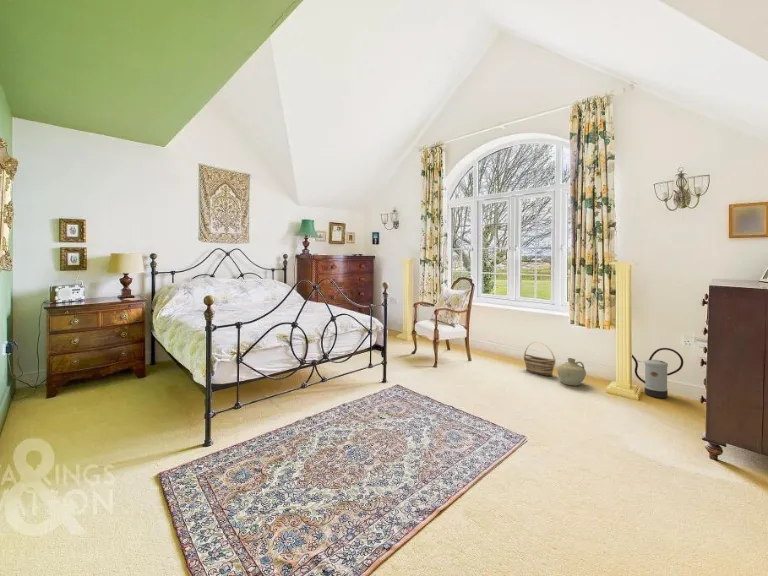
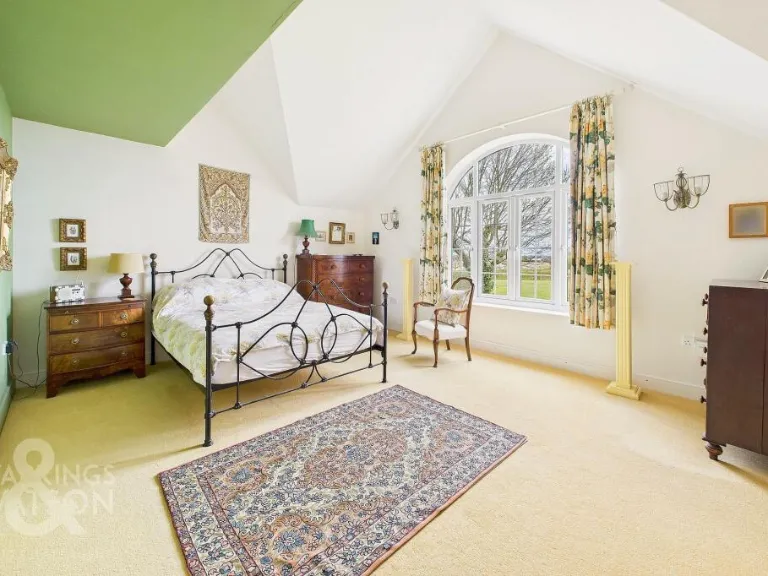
- watering can (655, 370)
- basket (539, 357)
- ceramic jug (571, 370)
